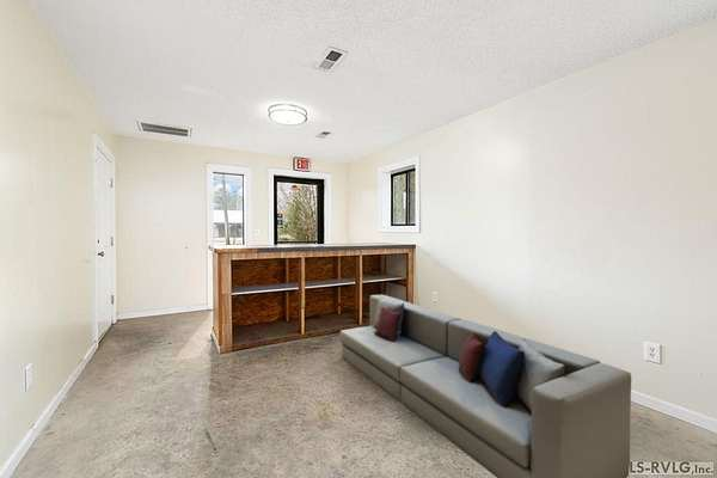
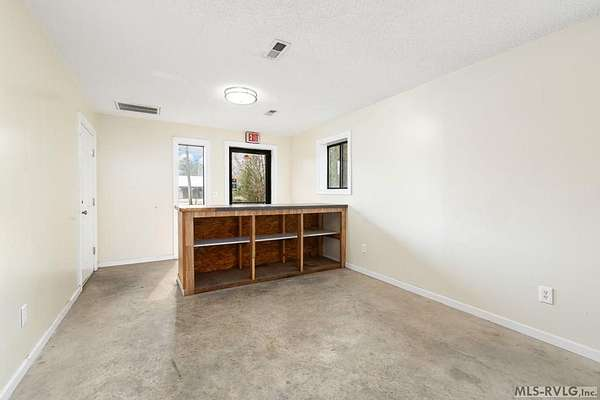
- sofa (429, 353)
